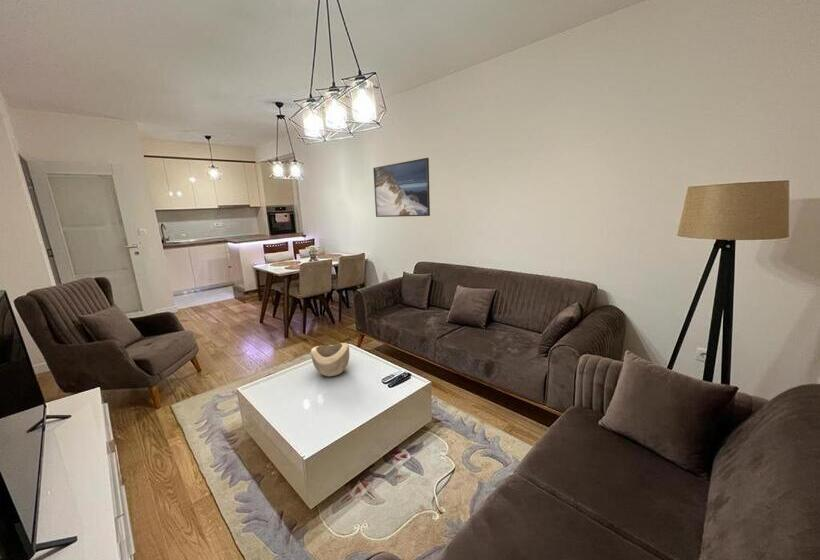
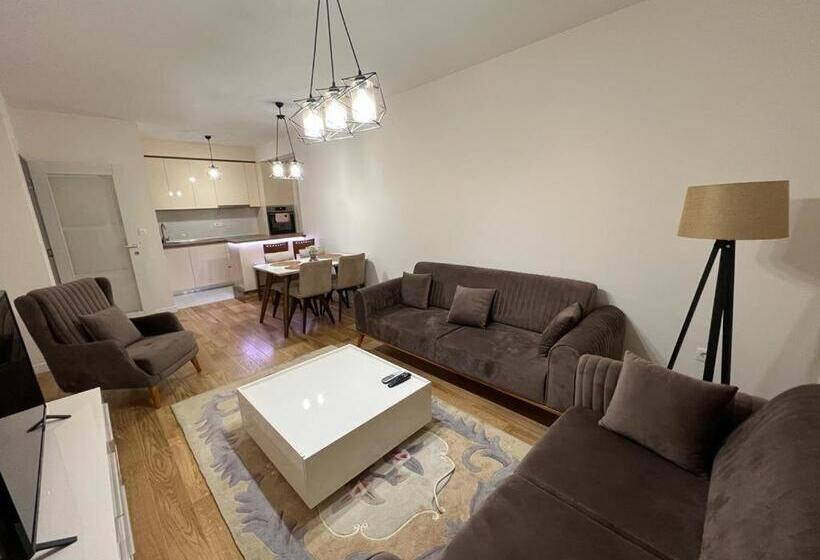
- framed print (399, 190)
- decorative bowl (331, 359)
